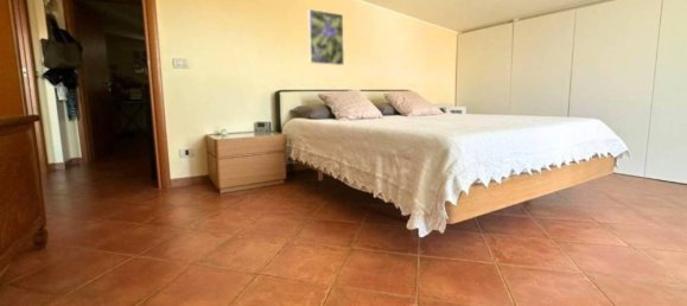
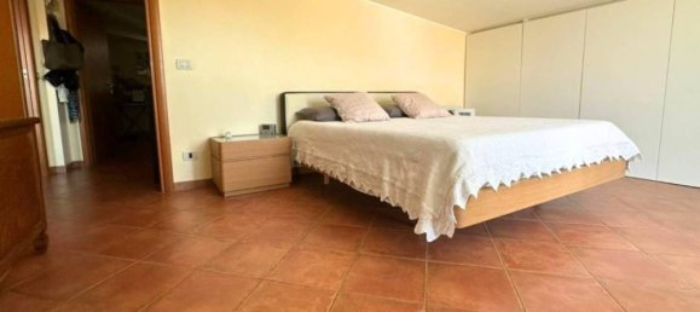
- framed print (326, 38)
